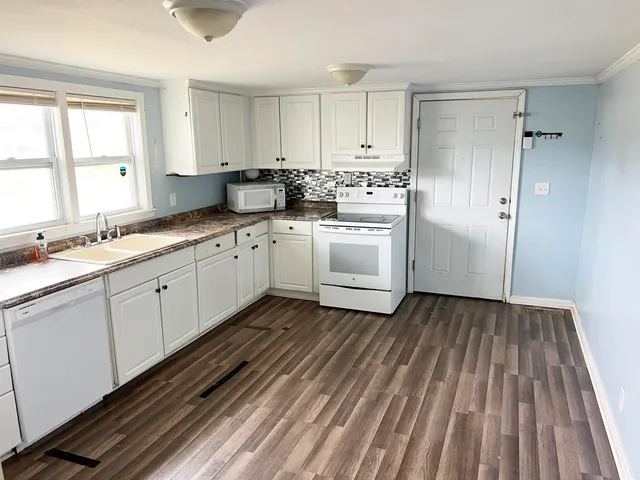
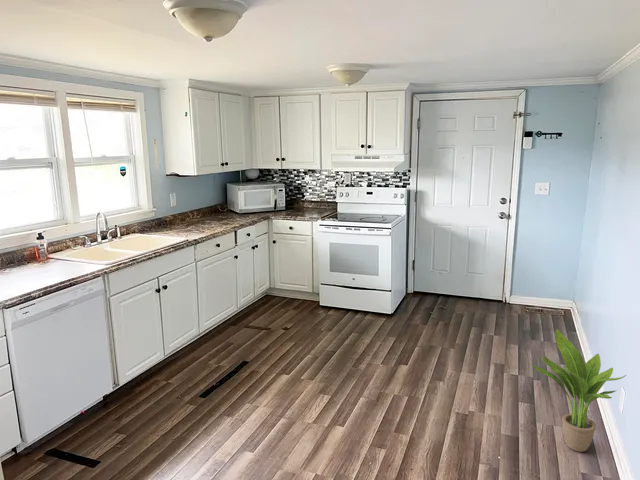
+ potted plant (572, 396)
